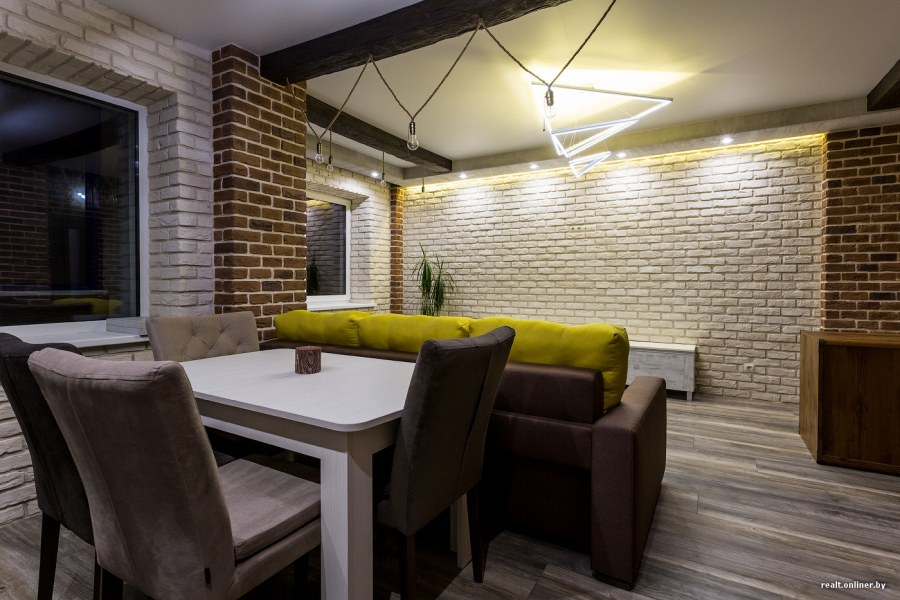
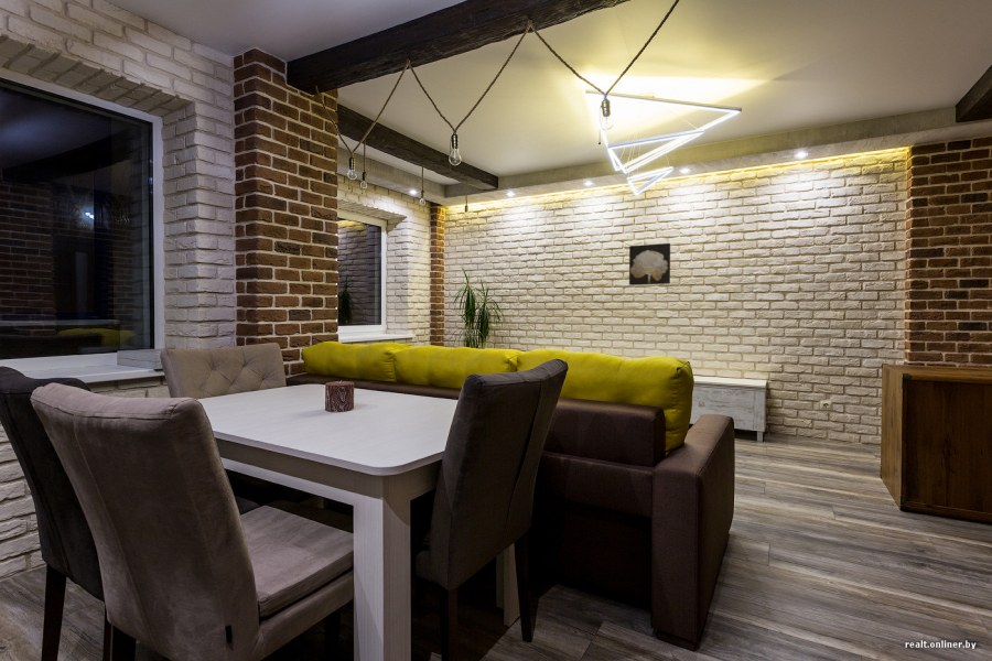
+ wall art (649, 264)
